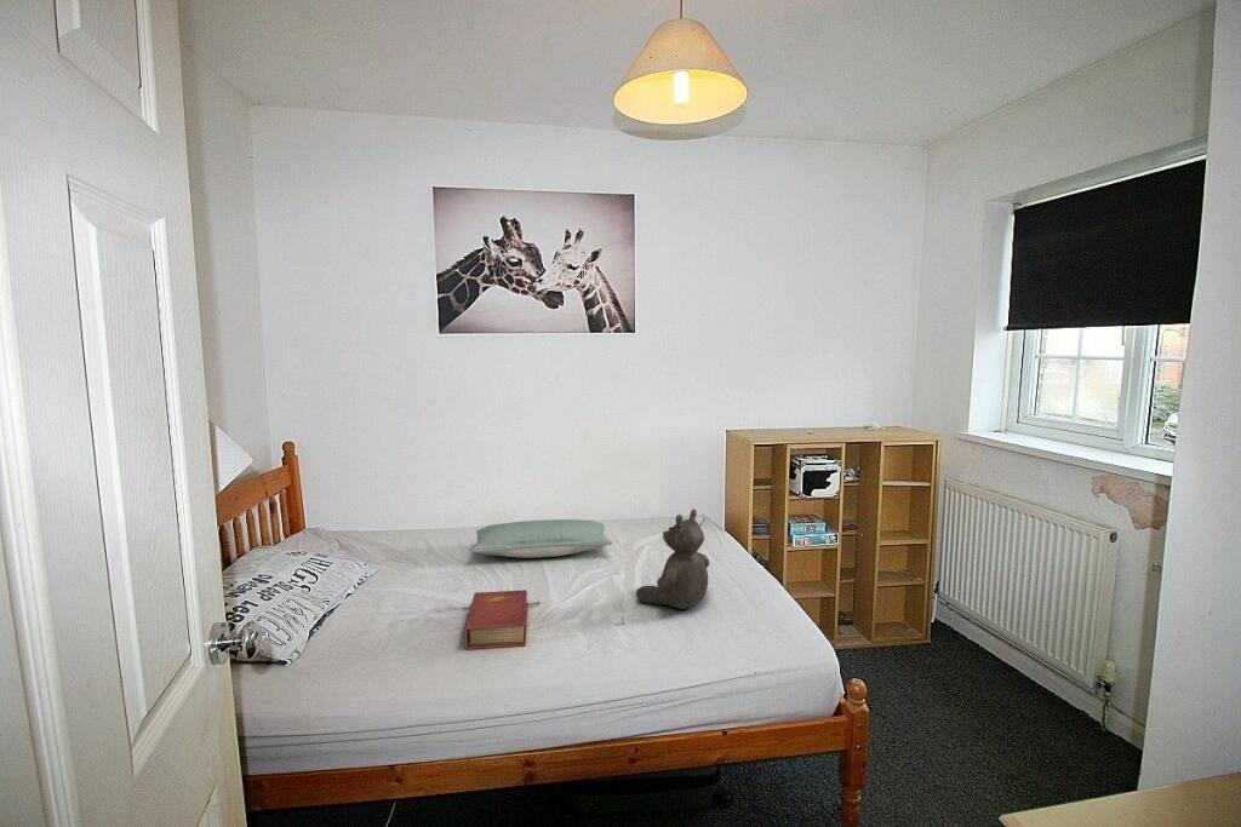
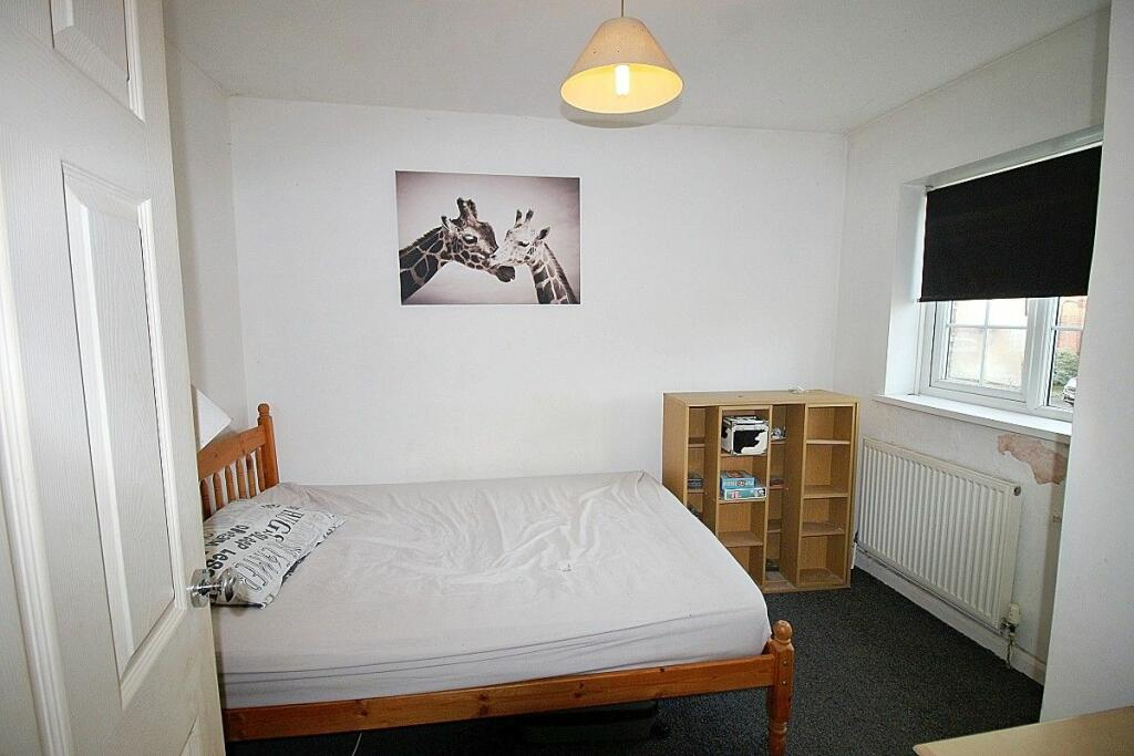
- teddy bear (673, 556)
- pillow (542, 536)
- book (498, 616)
